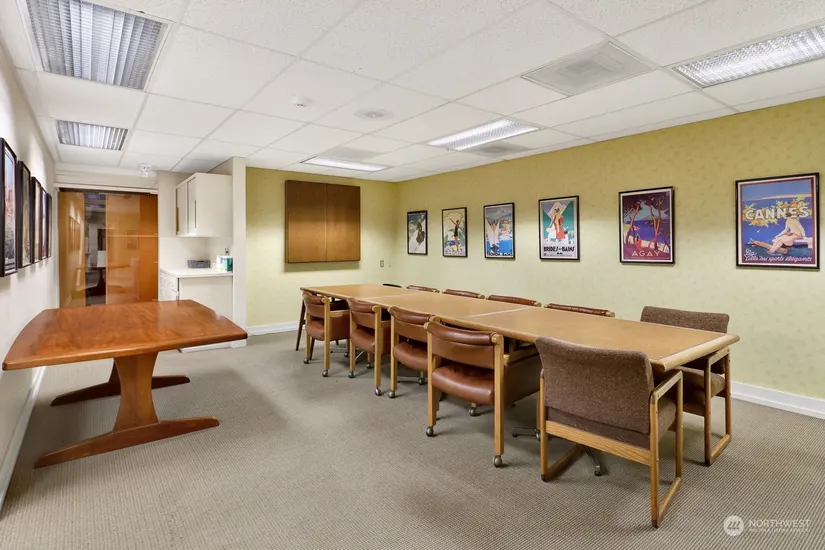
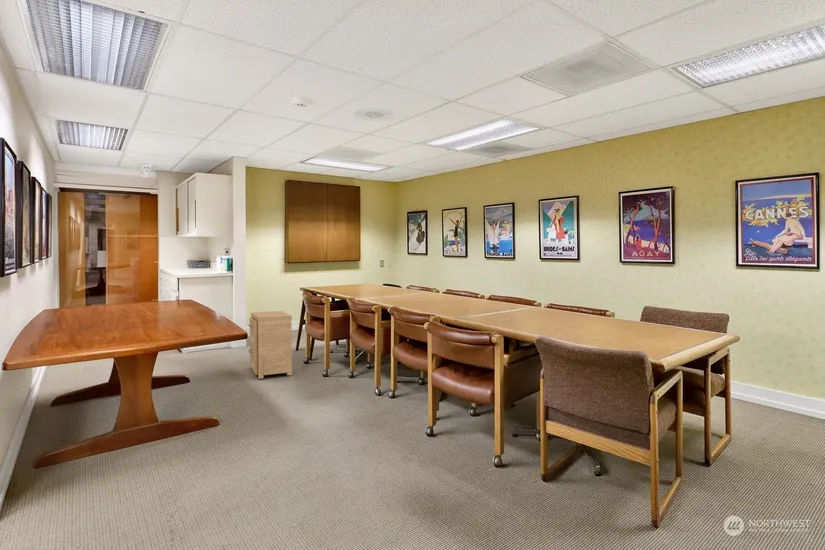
+ side table (268, 342)
